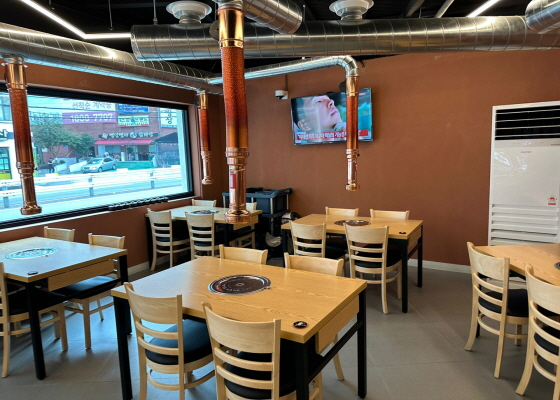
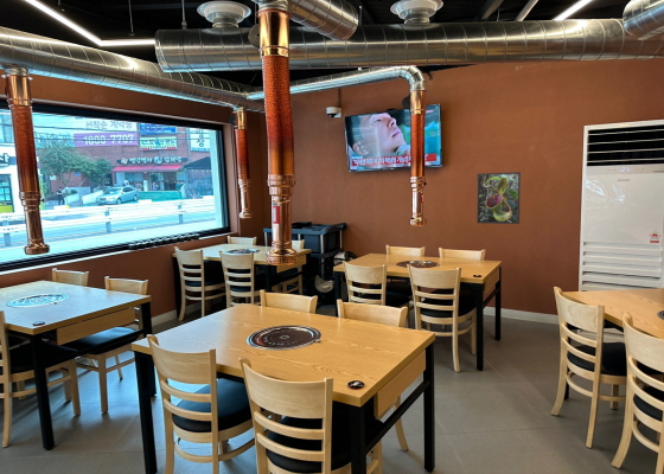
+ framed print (498, 198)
